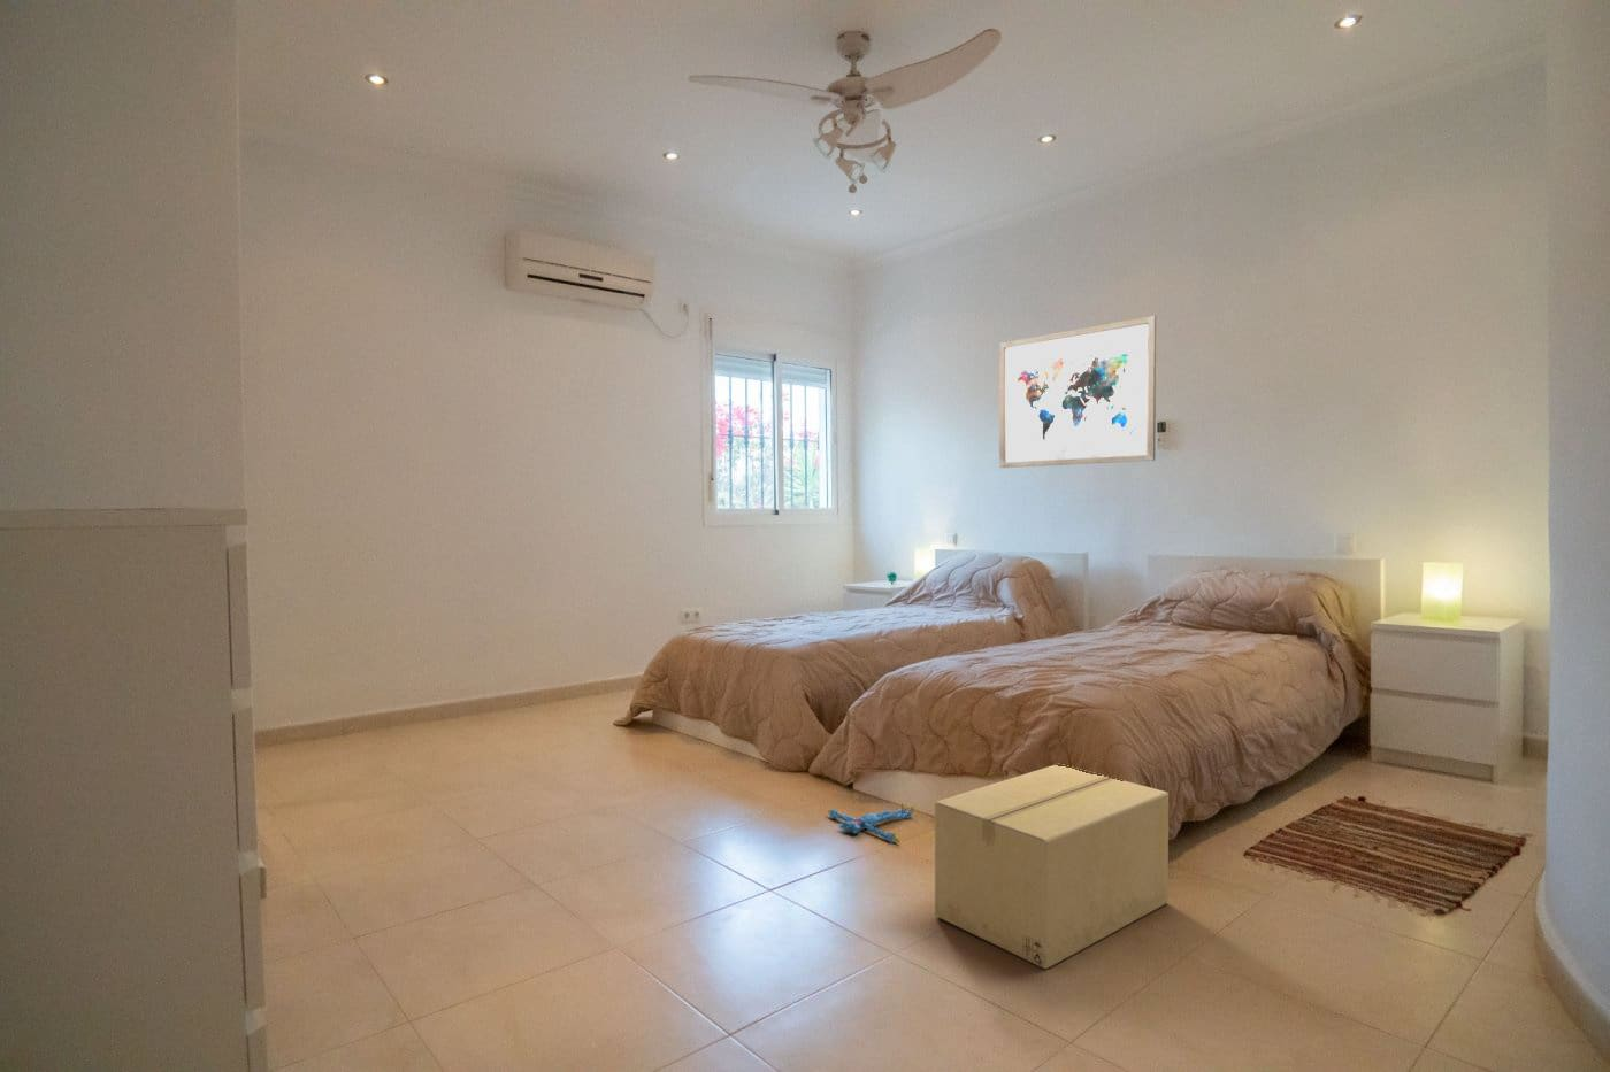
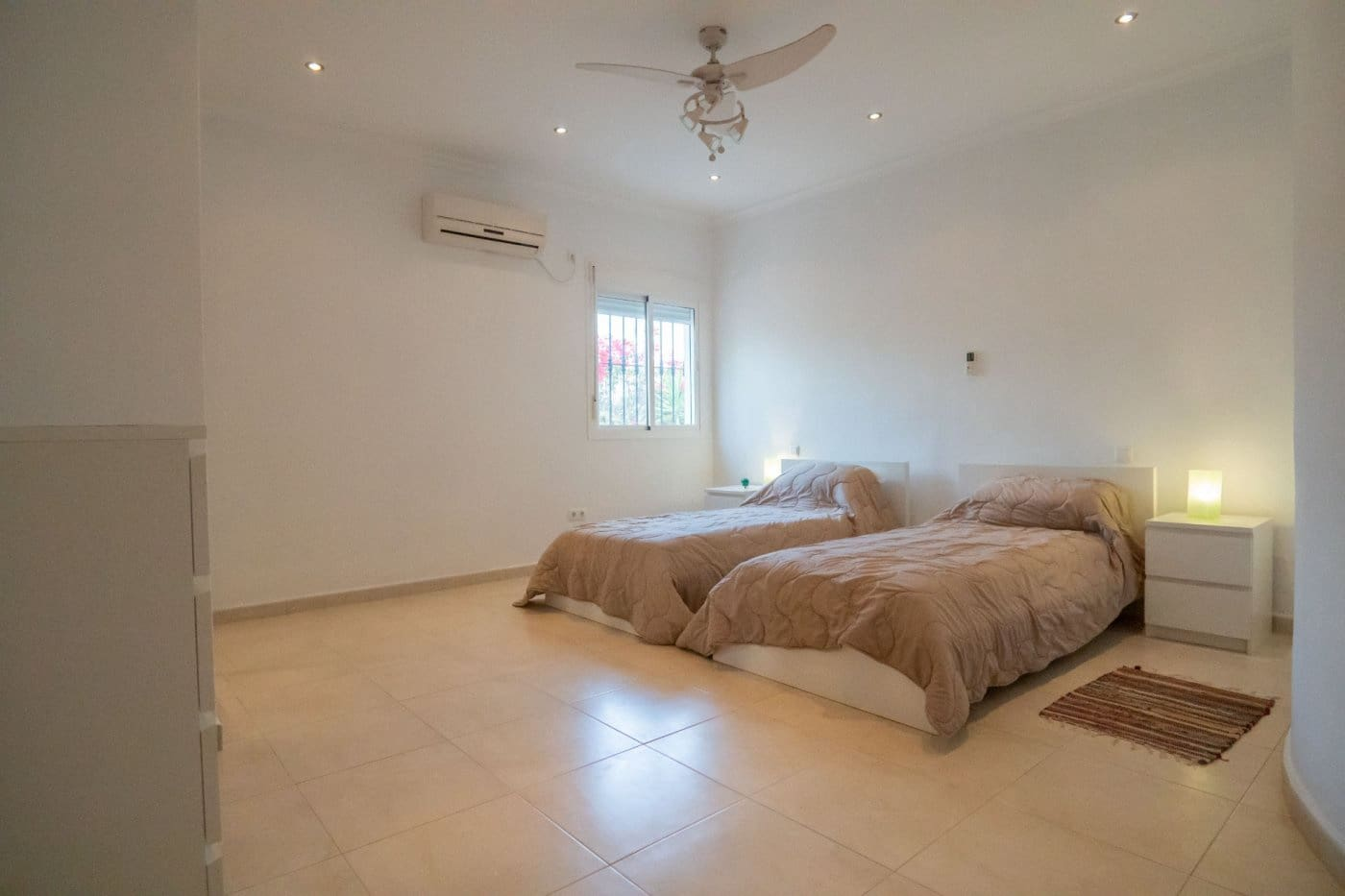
- wall art (1070, 397)
- cardboard box (1052, 853)
- plush toy (877, 818)
